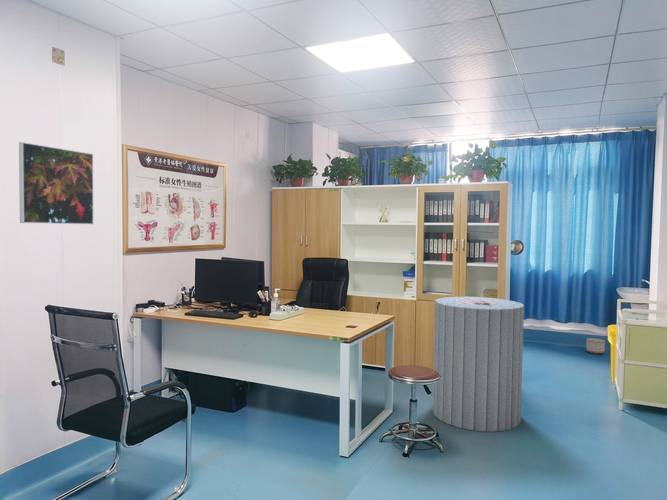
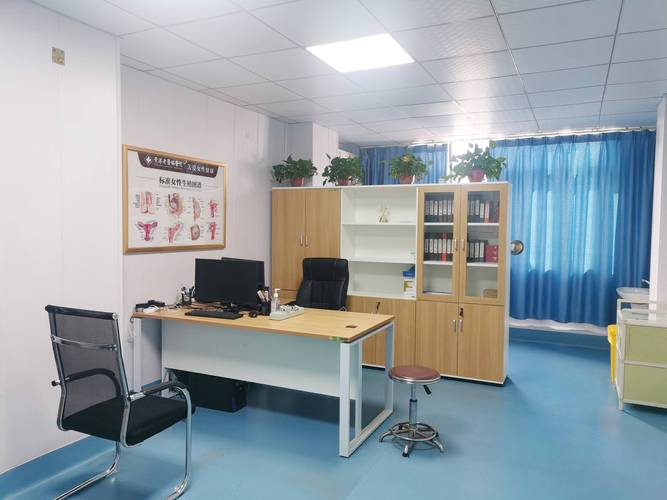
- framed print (58, 186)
- planter (595, 346)
- trash can (476, 358)
